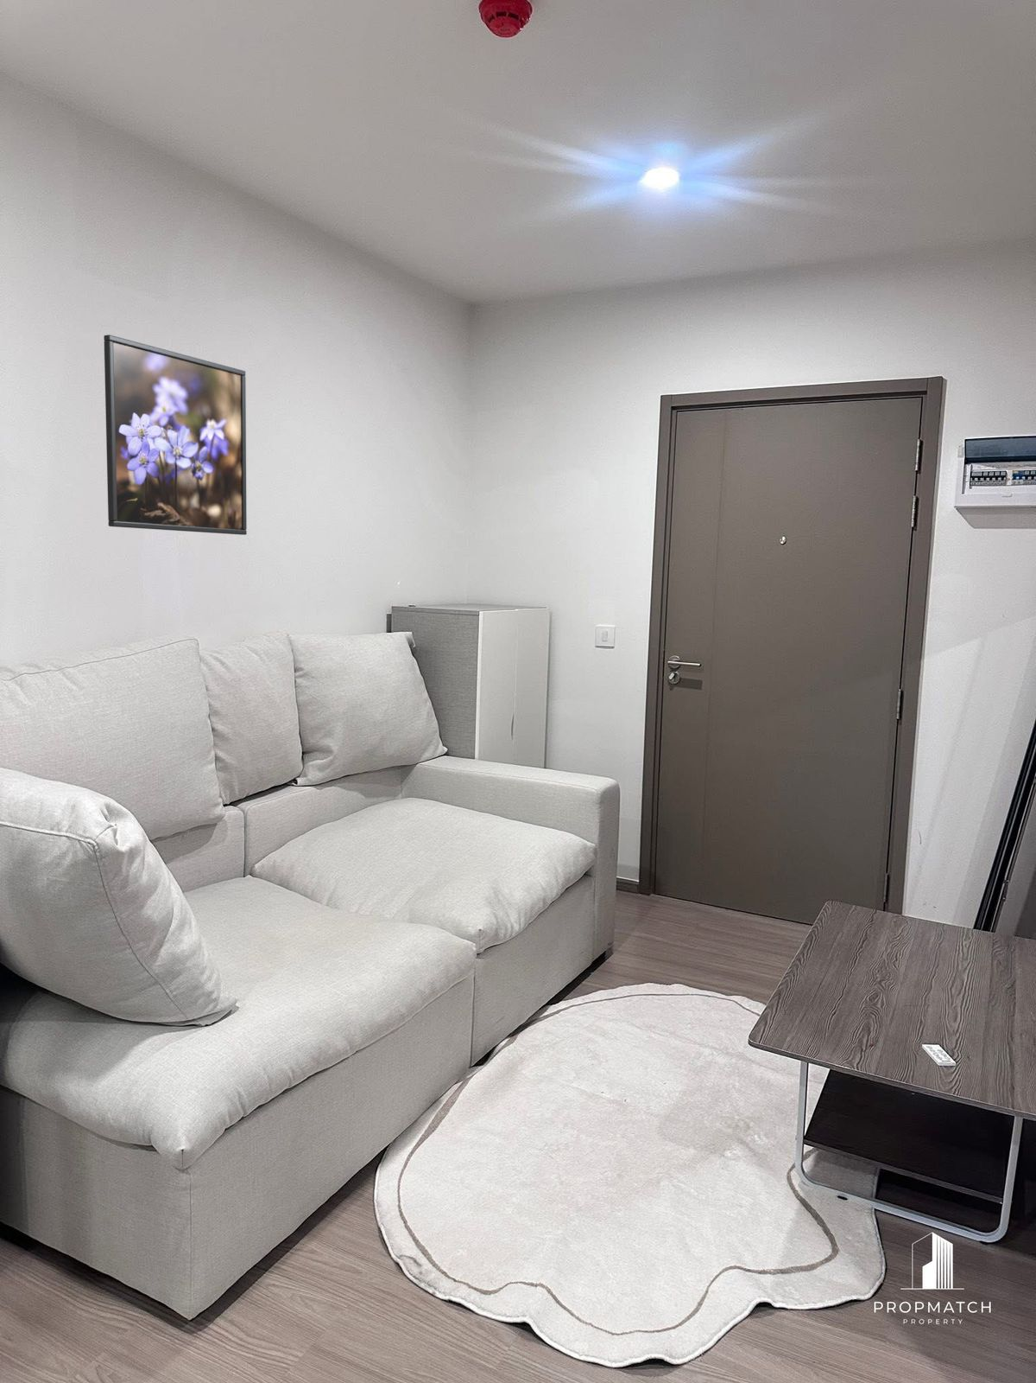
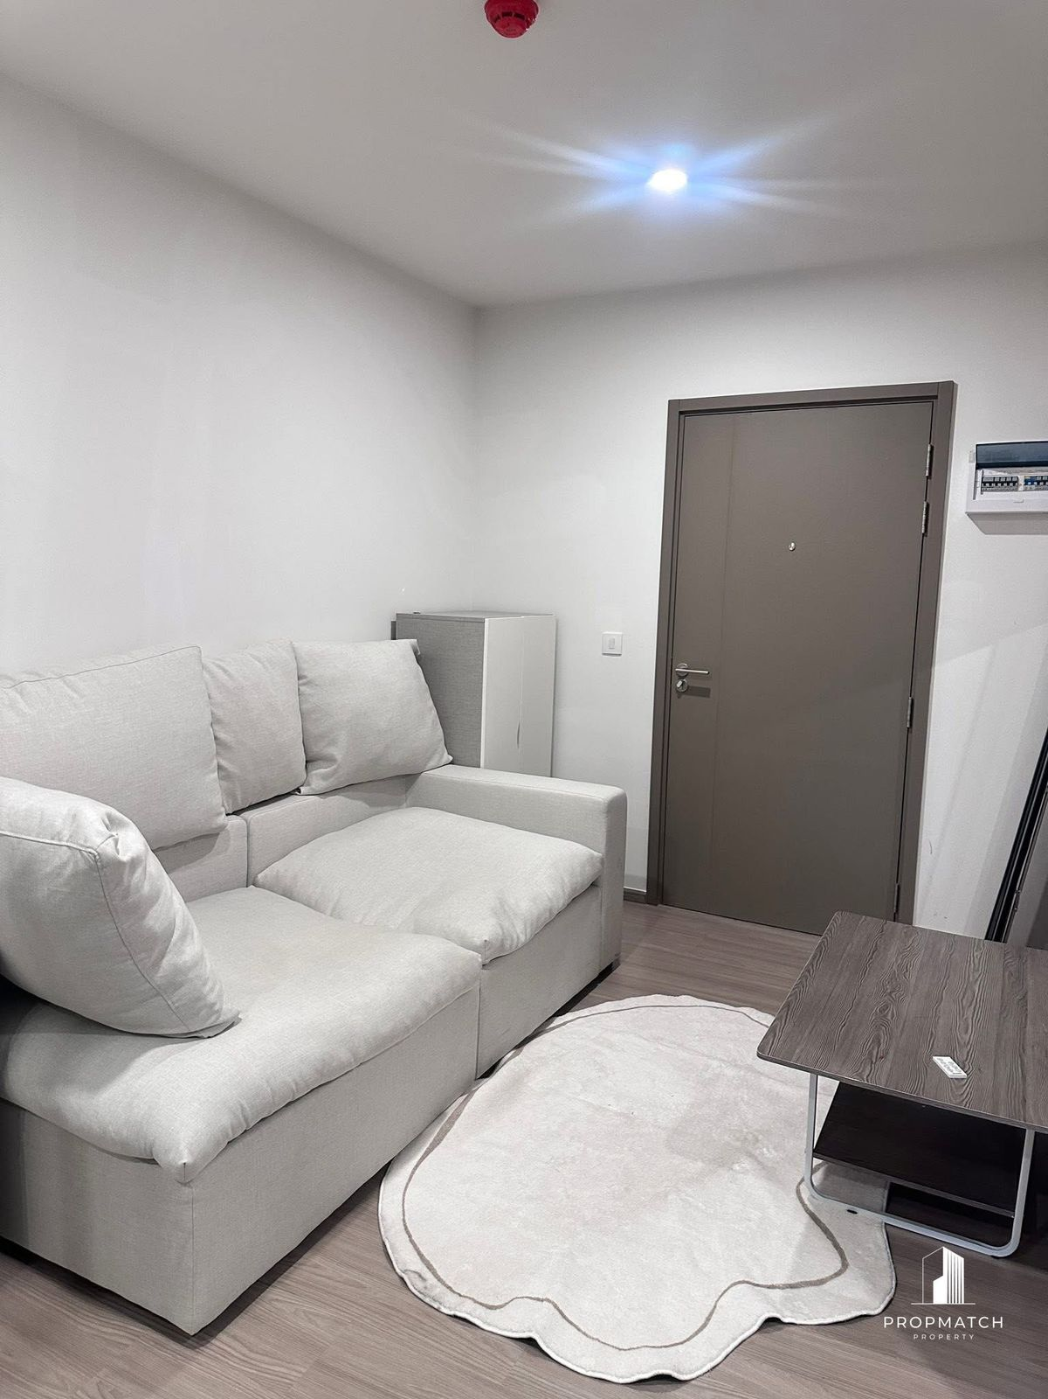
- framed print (182, 443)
